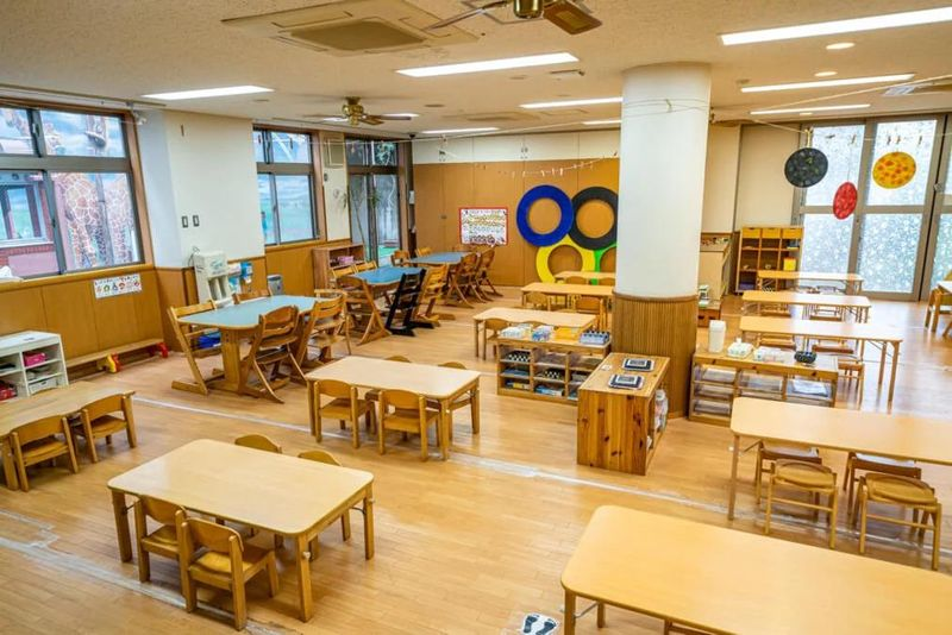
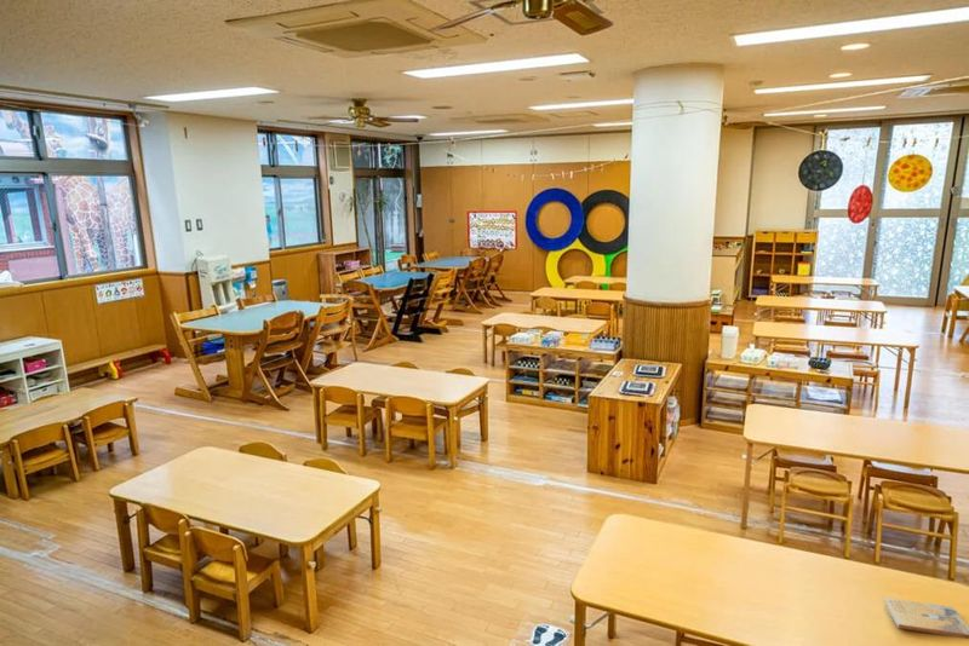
+ book (925, 617)
